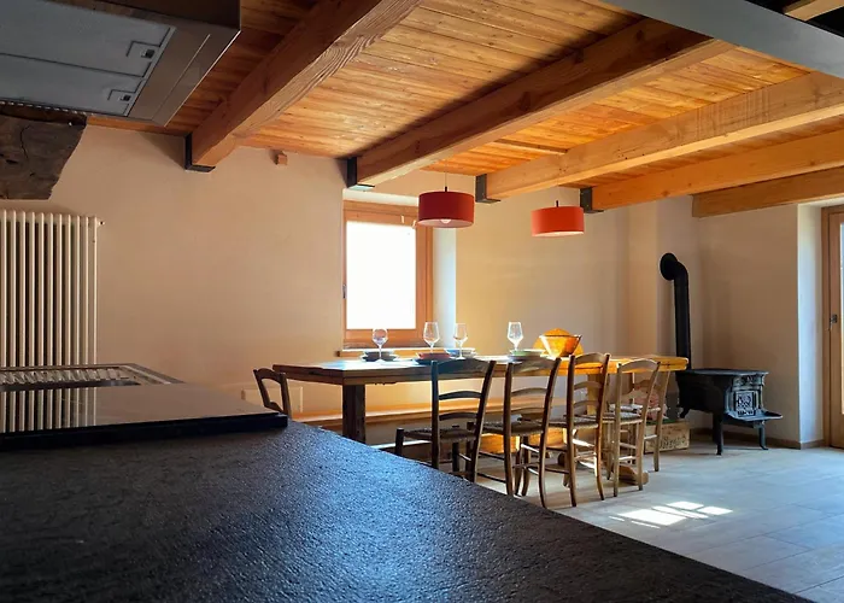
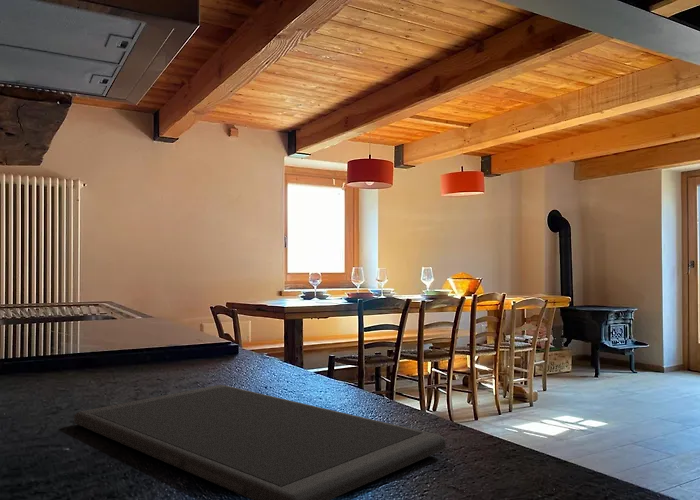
+ cutting board (244, 430)
